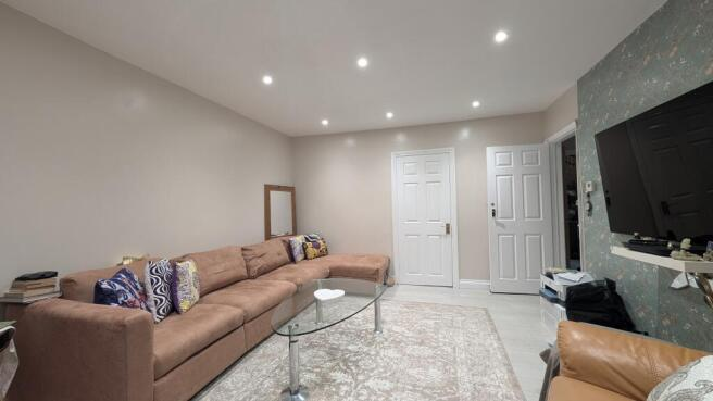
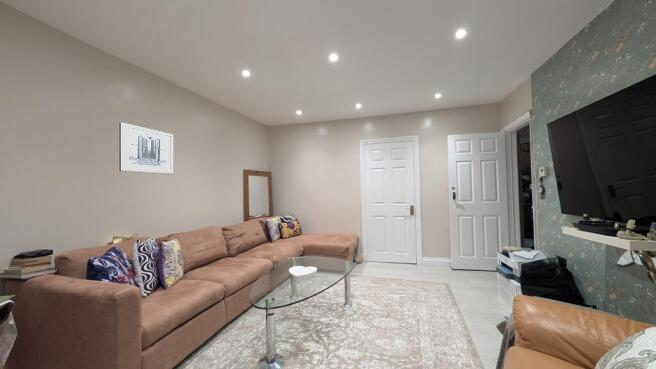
+ wall art (149, 151)
